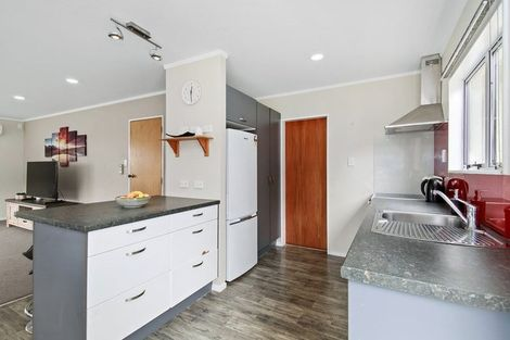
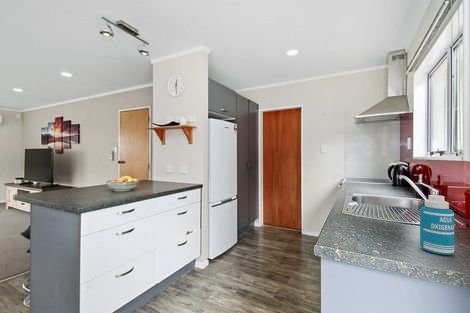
+ bottle (436, 223)
